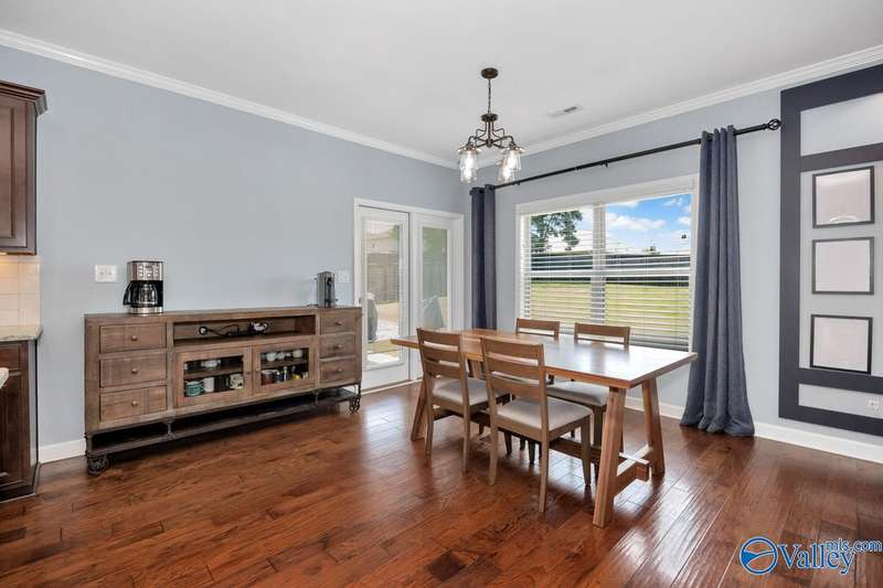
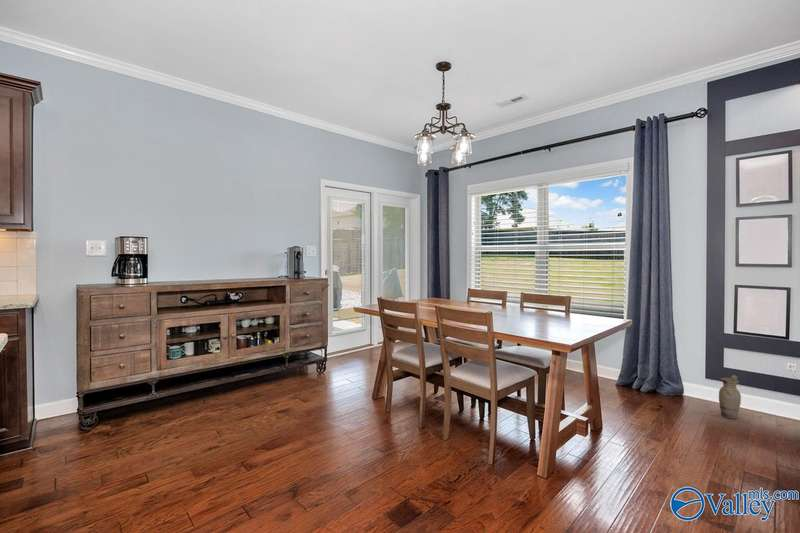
+ ceramic jug (730, 396)
